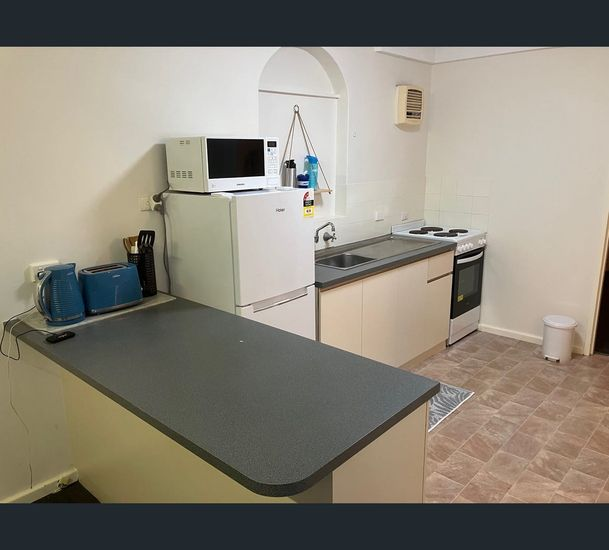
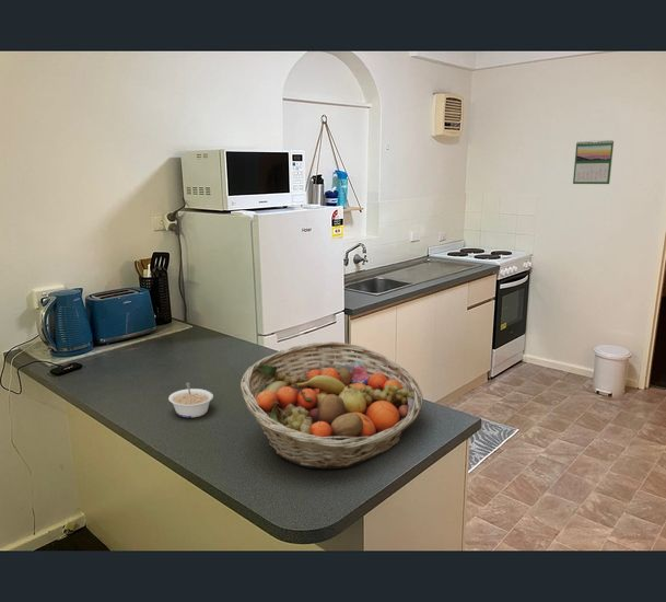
+ fruit basket (334, 401)
+ calendar (593, 162)
+ legume (189, 402)
